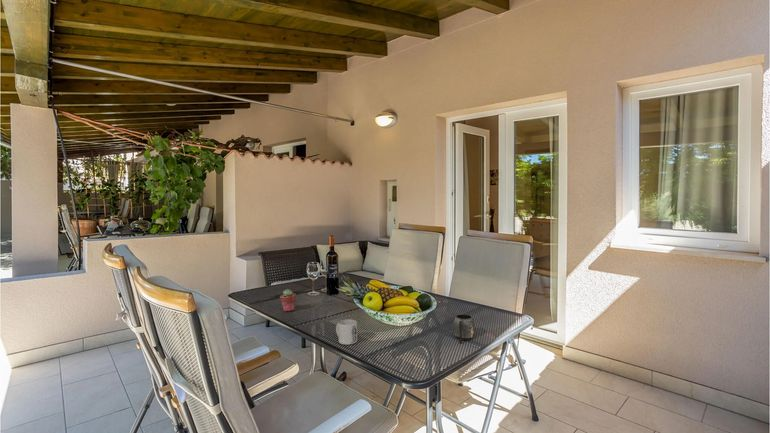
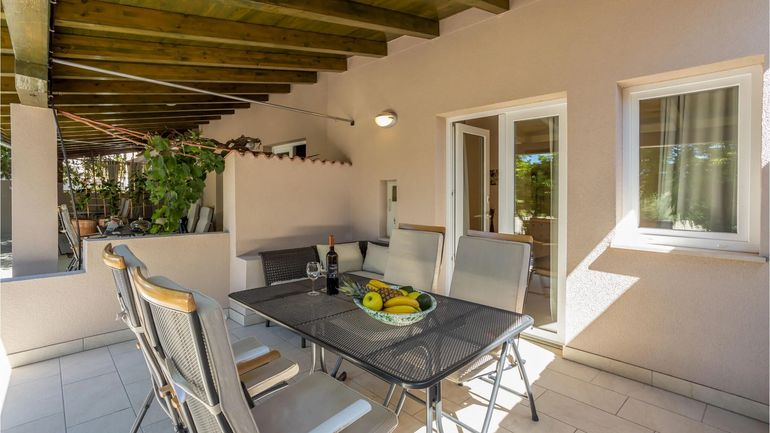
- mug (463, 328)
- potted succulent (288, 299)
- mug (345, 331)
